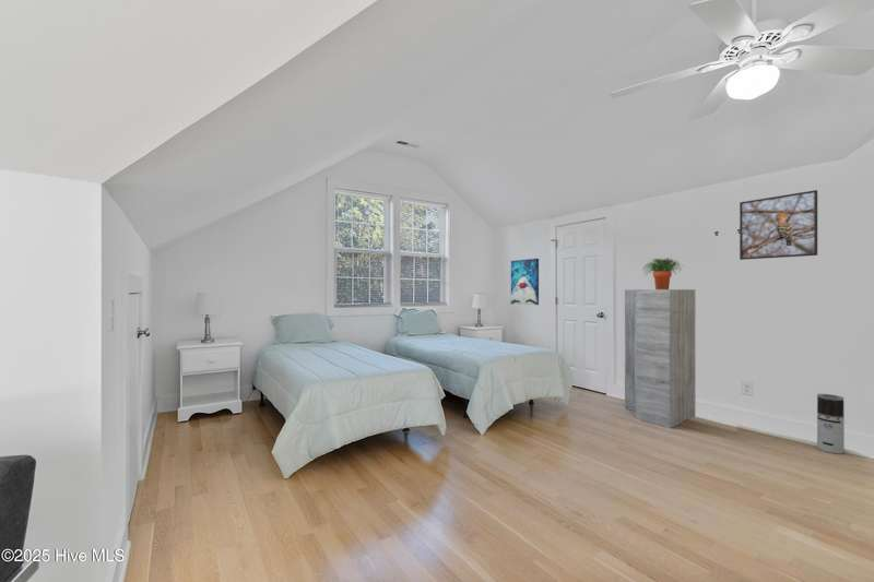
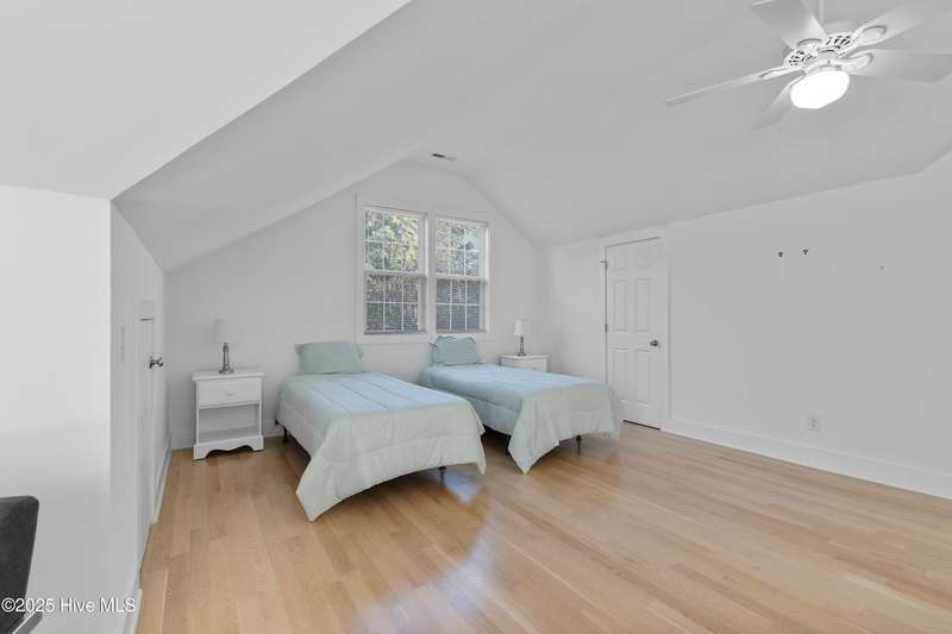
- wall art (523, 282)
- potted plant (661, 273)
- air purifier (830, 423)
- cabinet (654, 352)
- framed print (776, 227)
